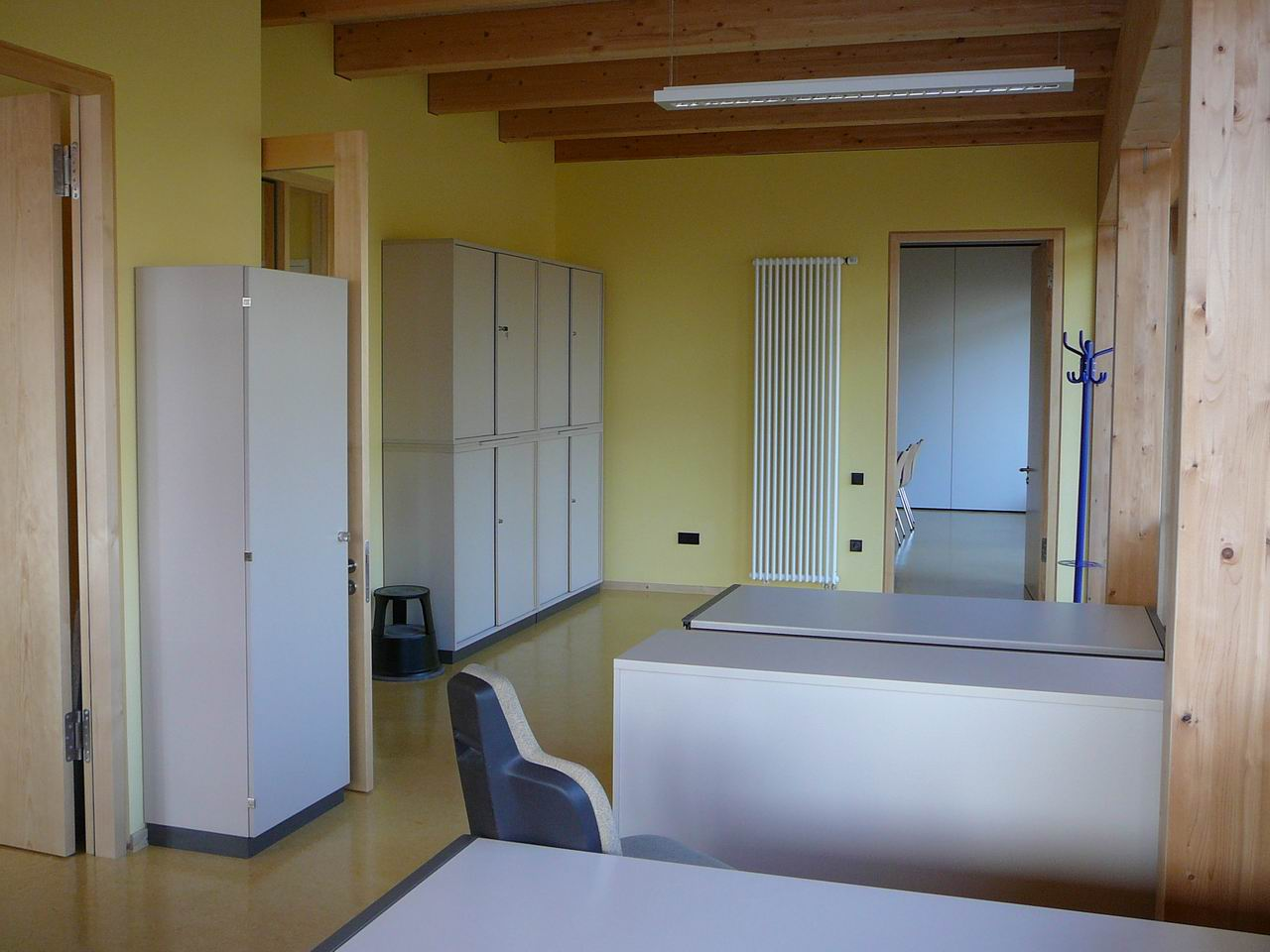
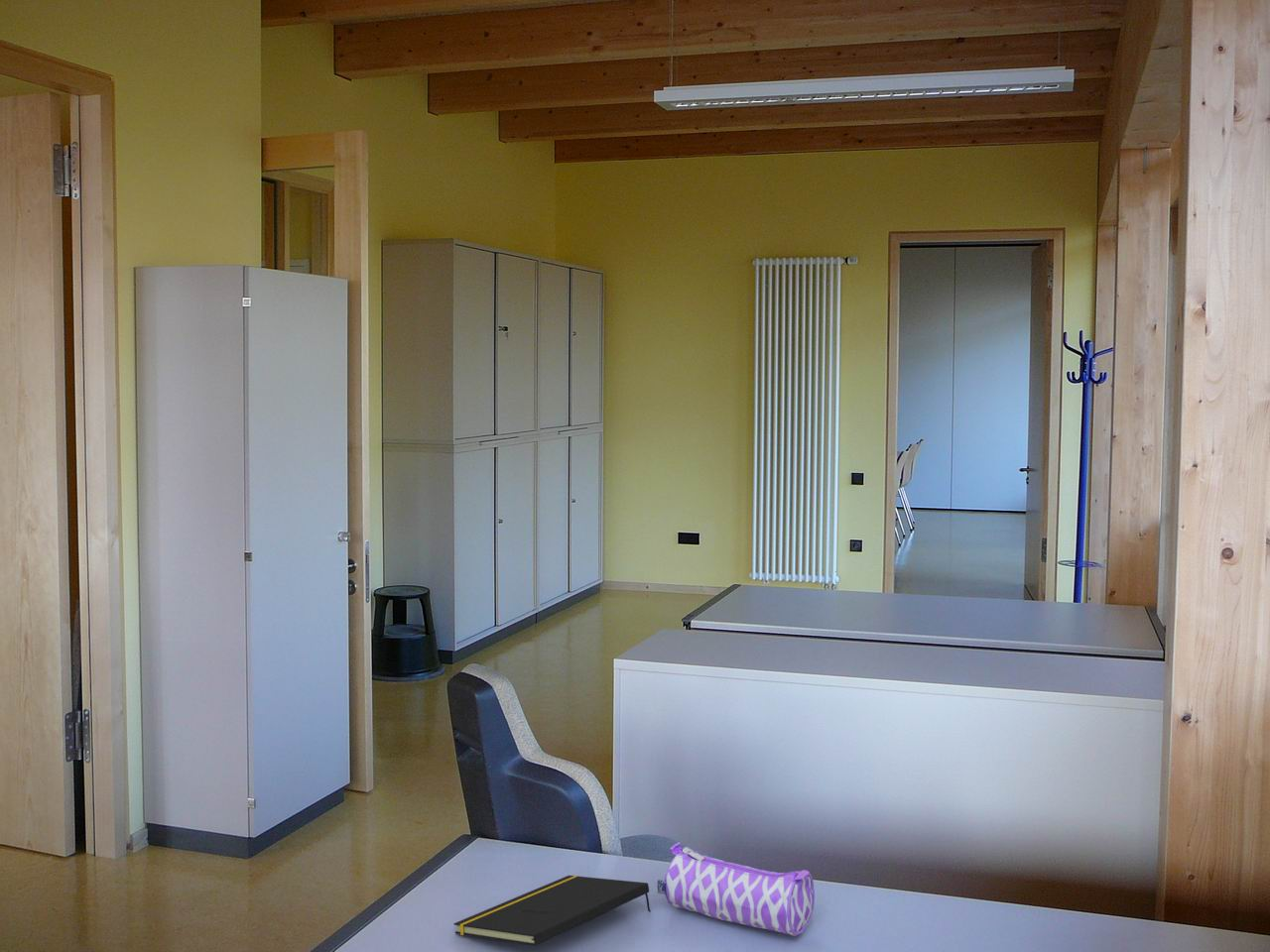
+ pencil case (737, 887)
+ notepad (553, 907)
